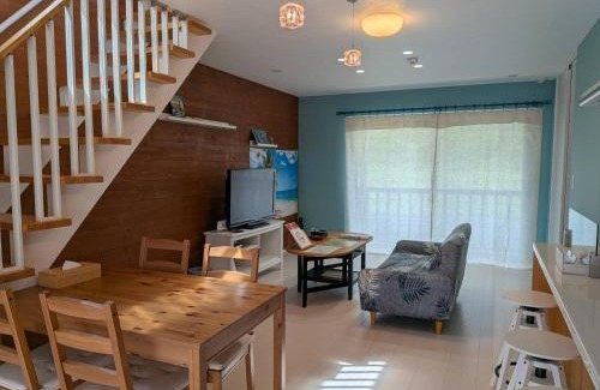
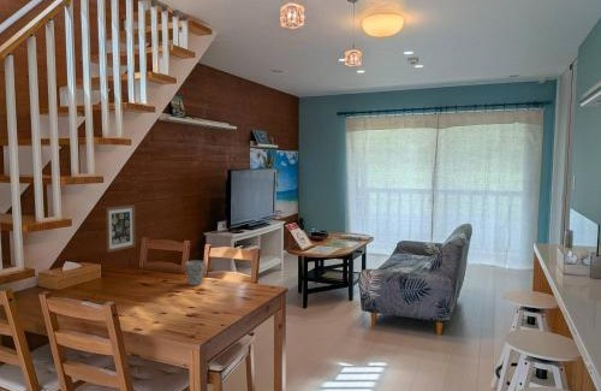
+ wall art (120, 227)
+ cup (195, 272)
